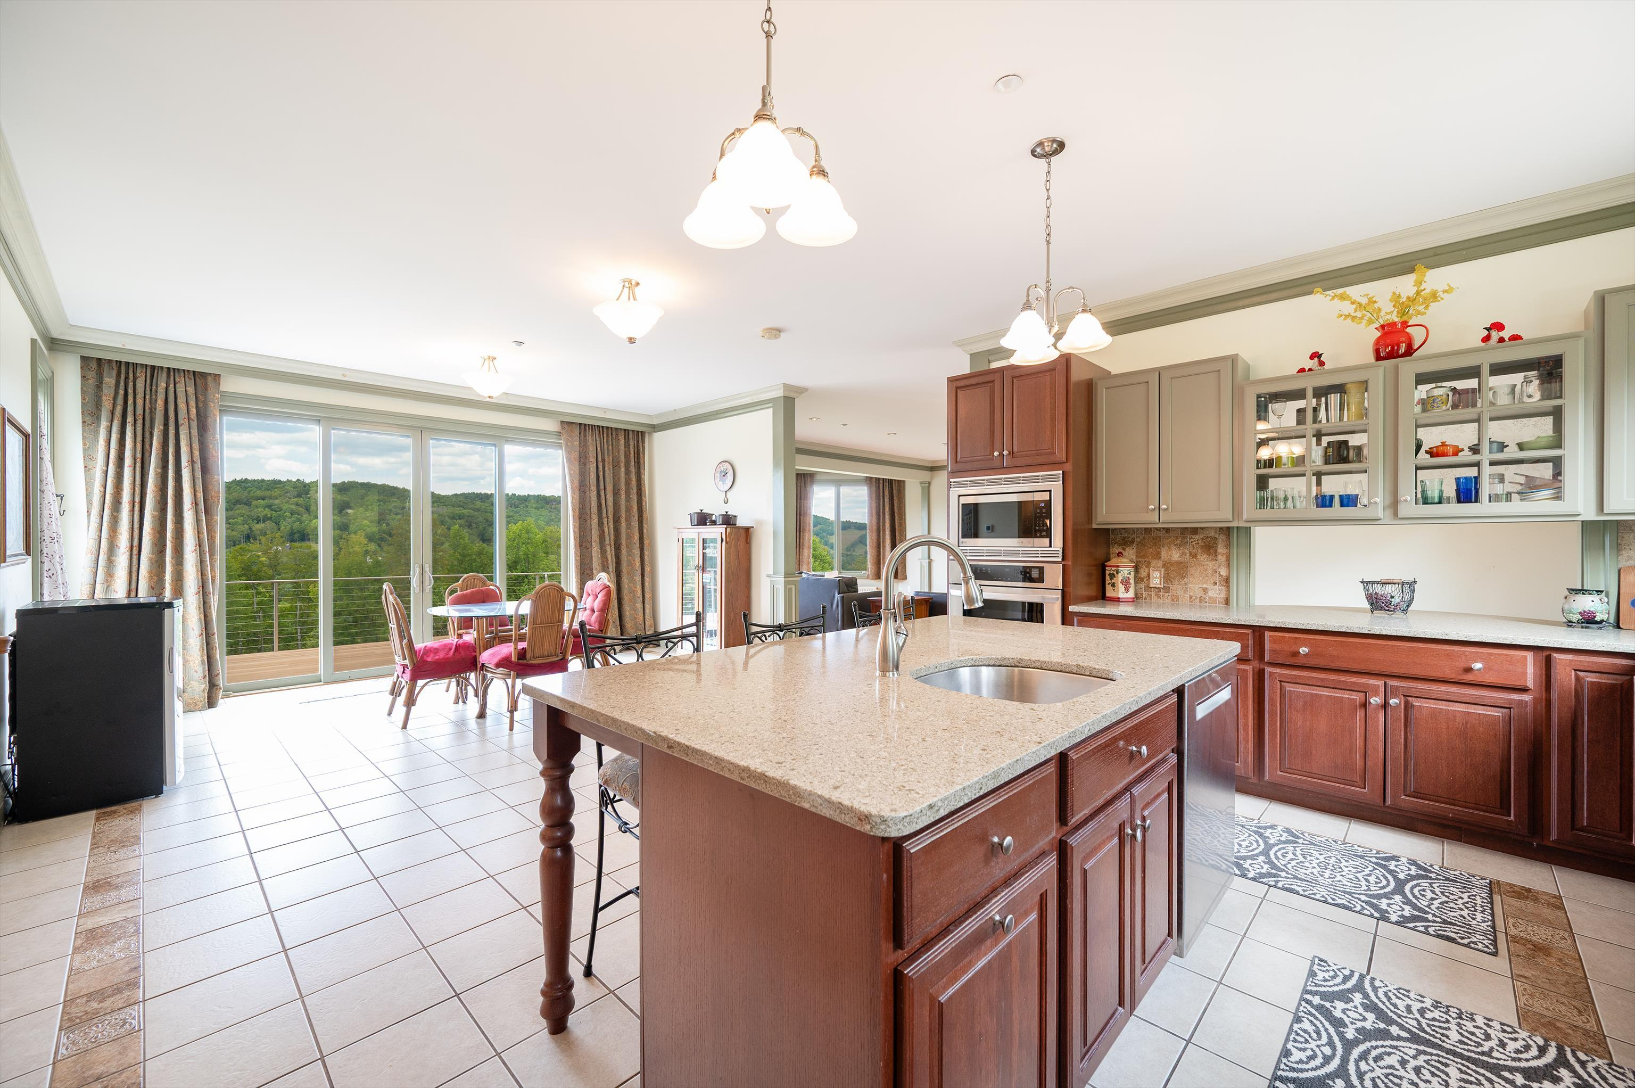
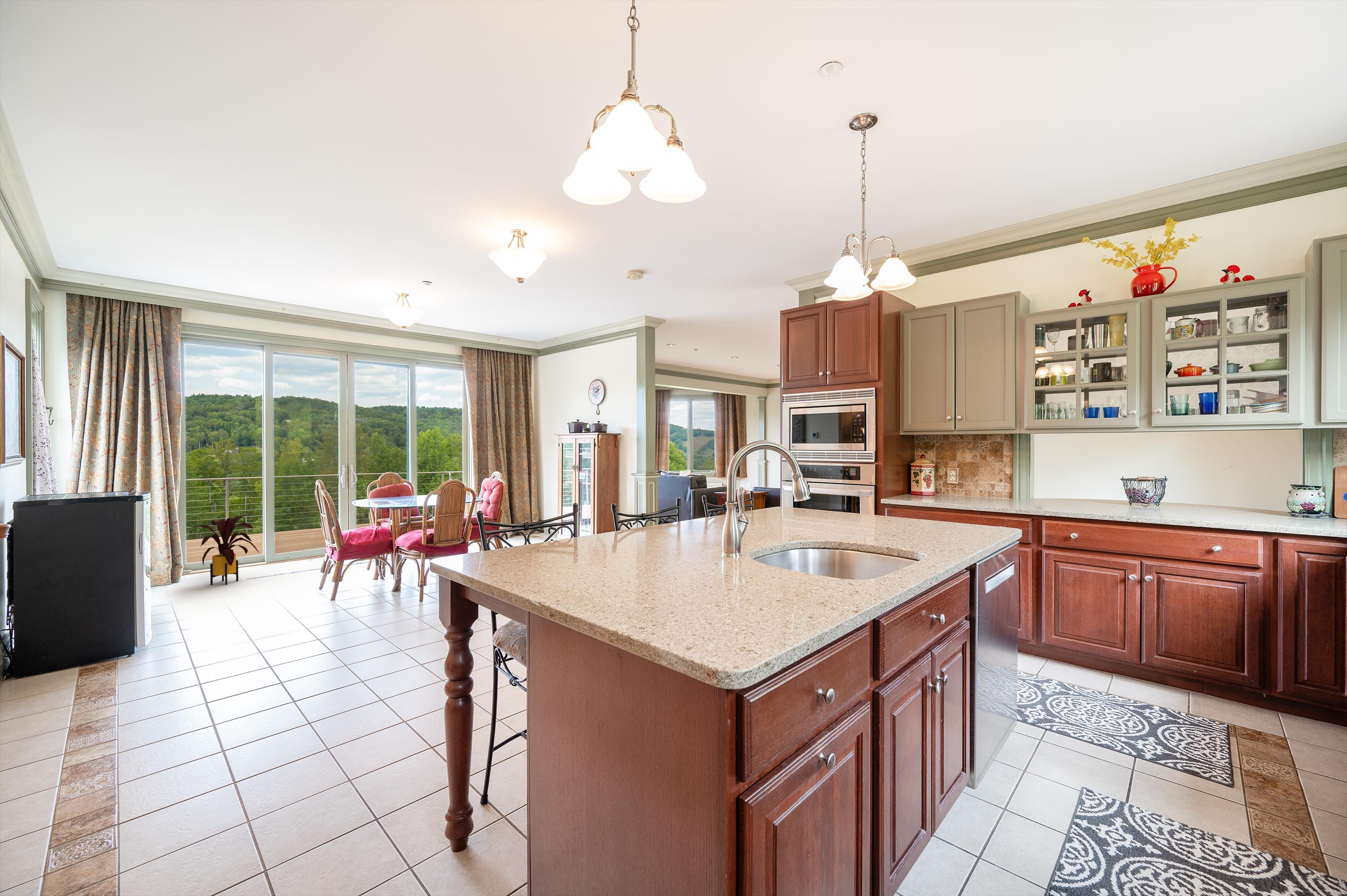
+ house plant (222, 550)
